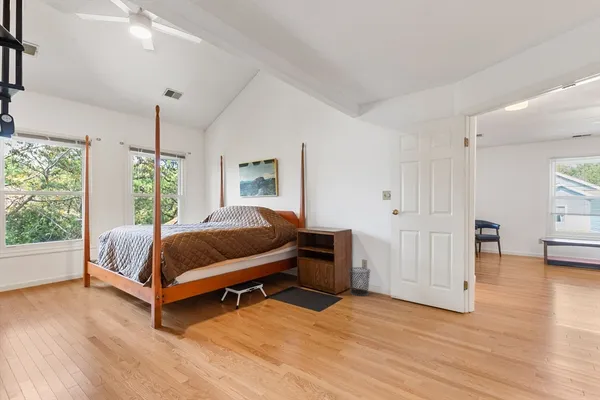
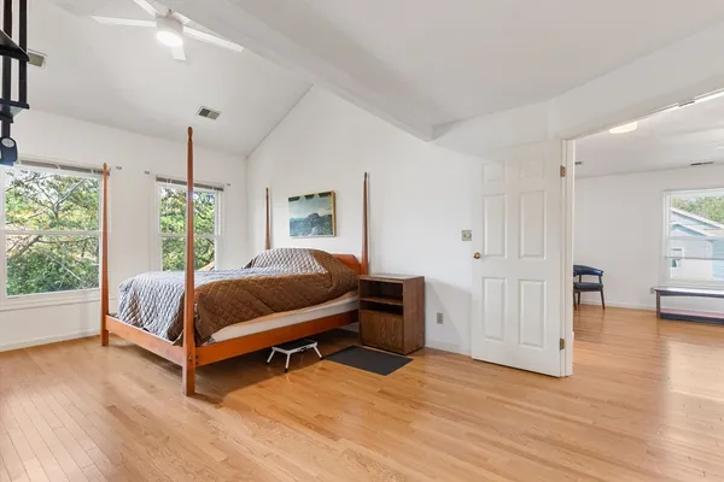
- waste bin (359, 281)
